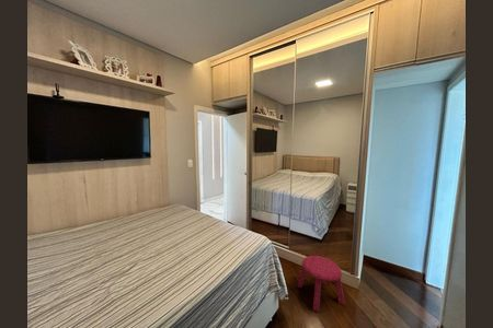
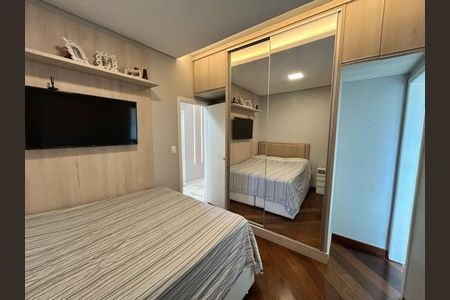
- stool (320, 279)
